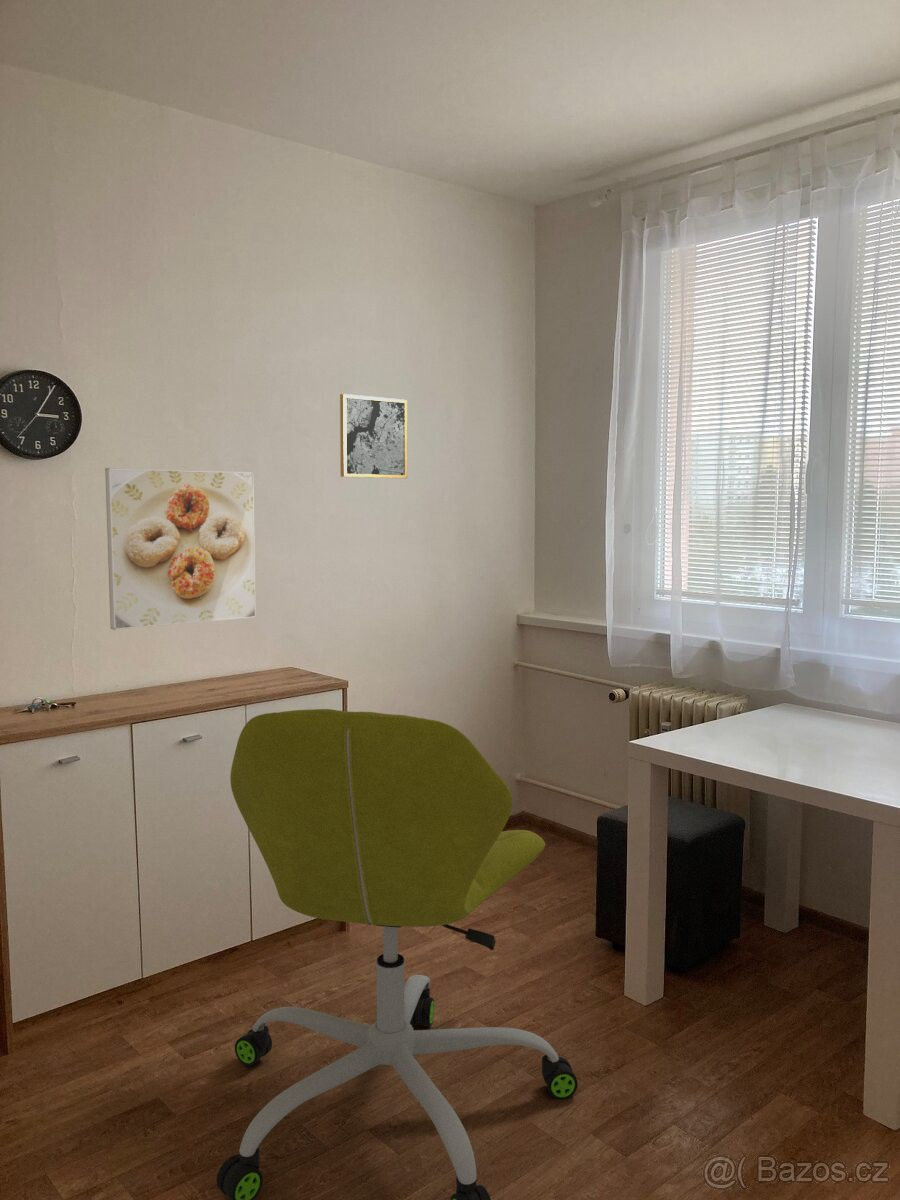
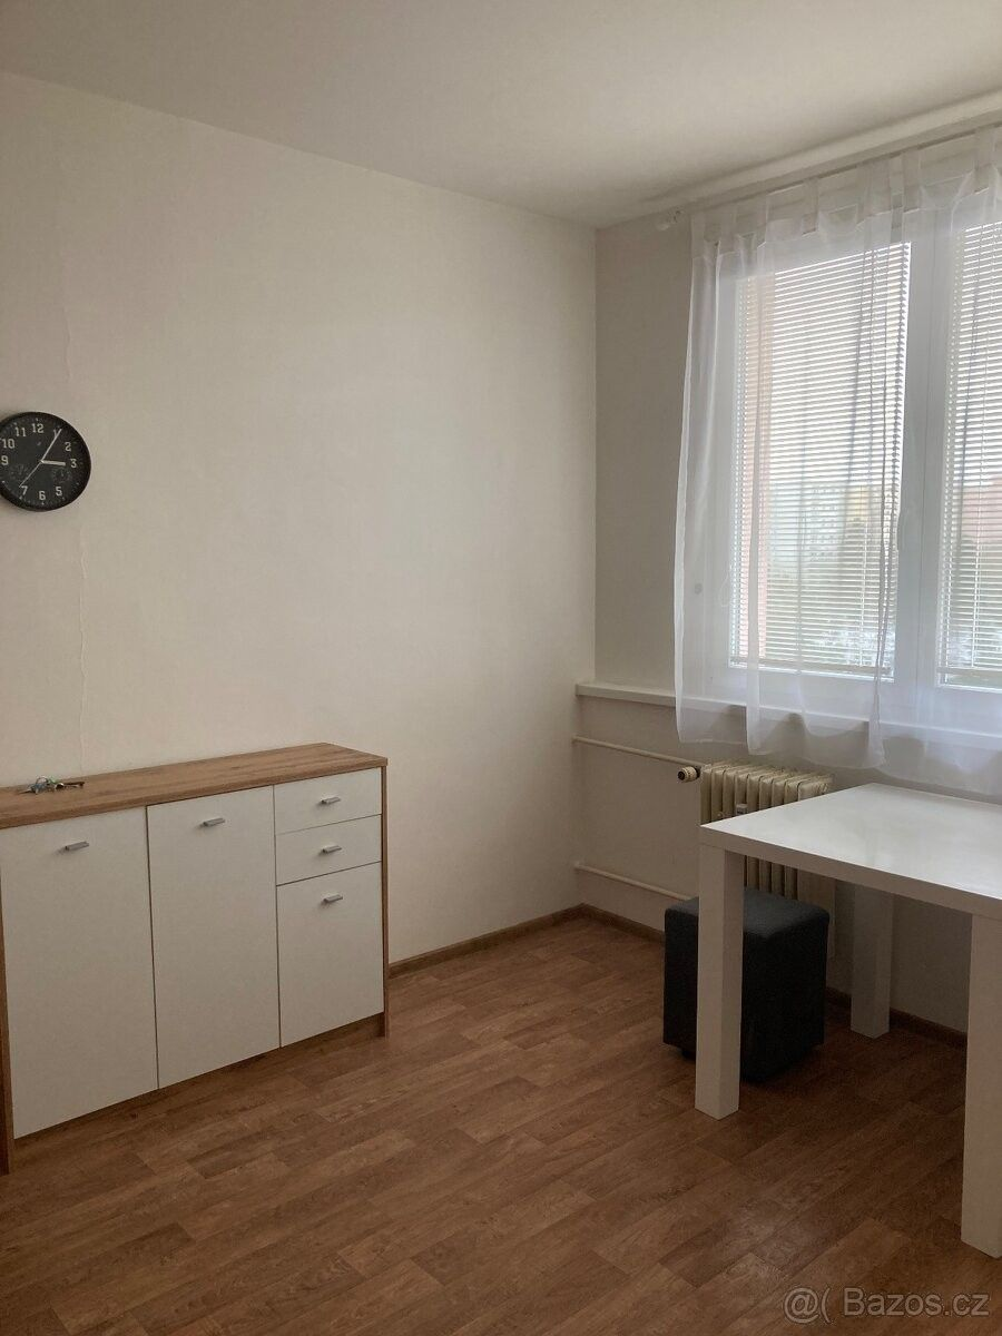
- wall art (374, 437)
- office chair (388, 902)
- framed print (185, 547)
